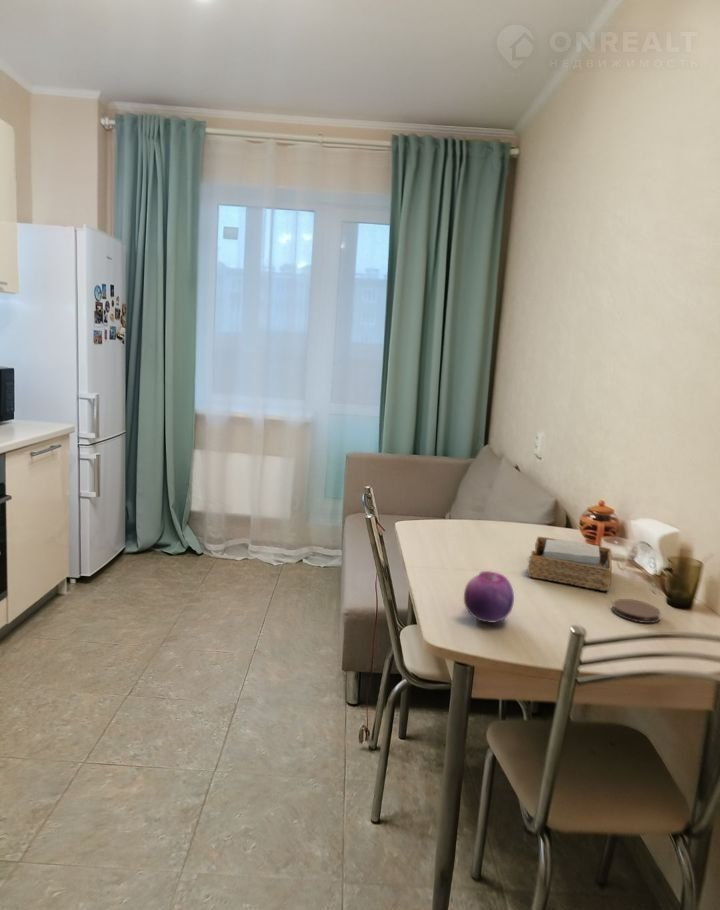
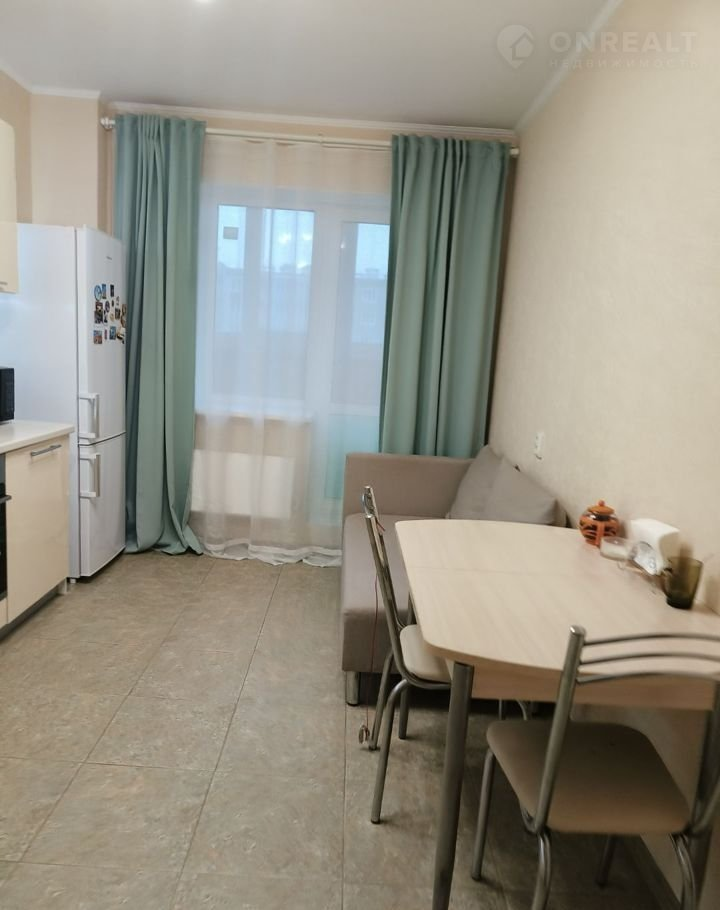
- fruit (489, 596)
- napkin holder (571, 559)
- coaster (636, 610)
